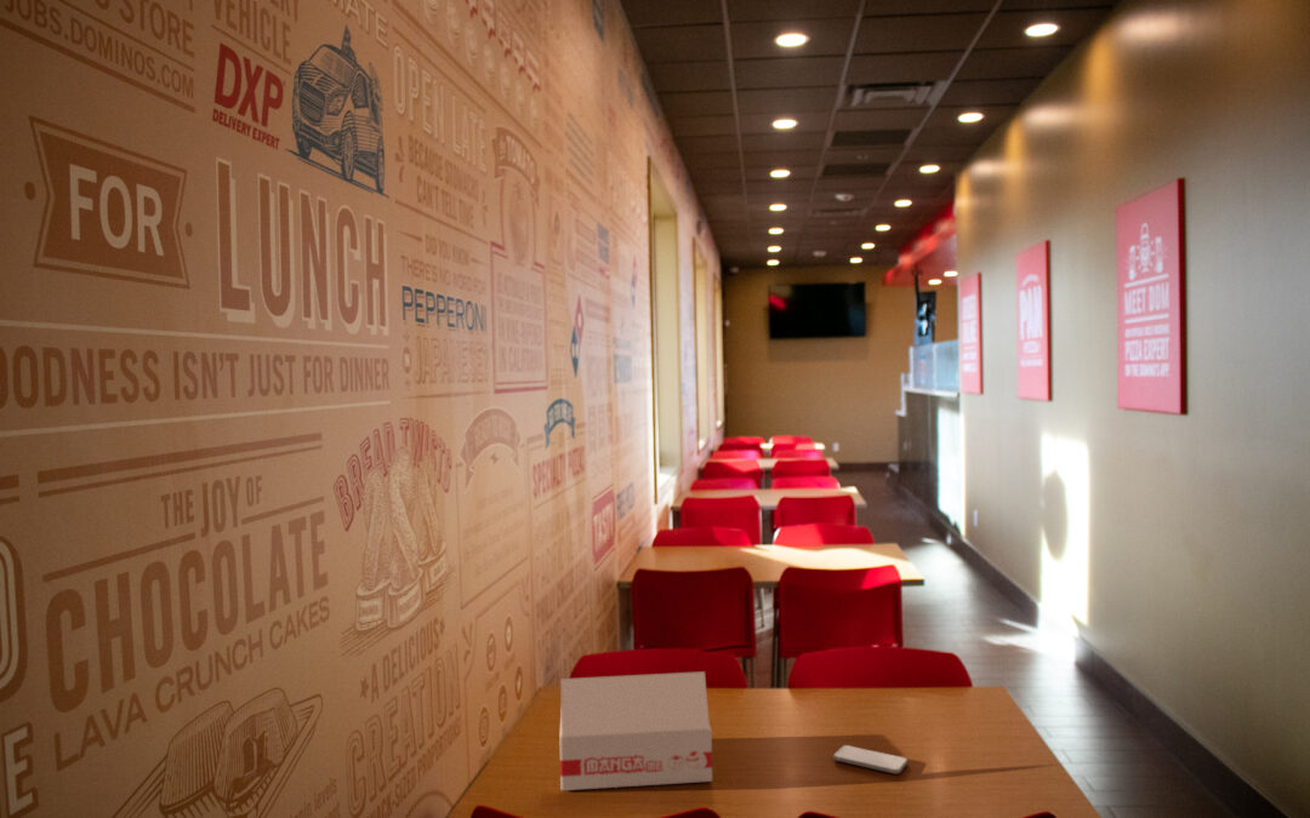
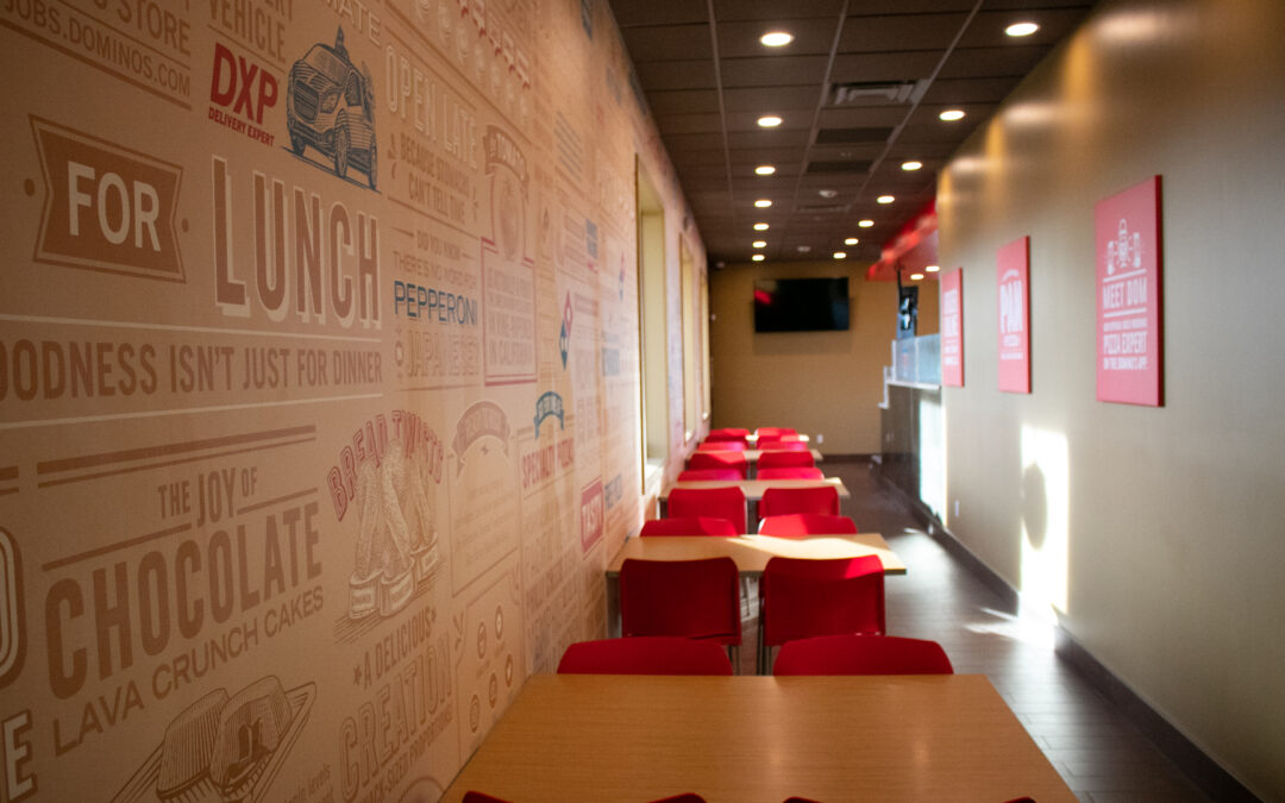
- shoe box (632, 714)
- smartphone (870, 759)
